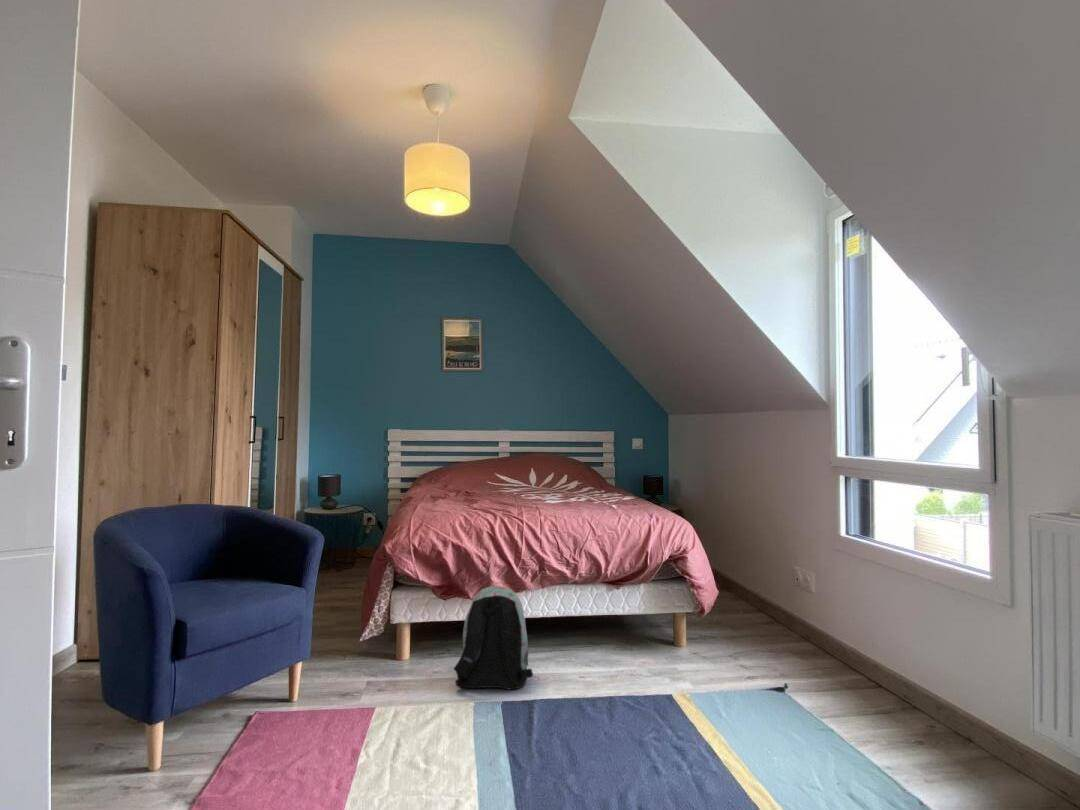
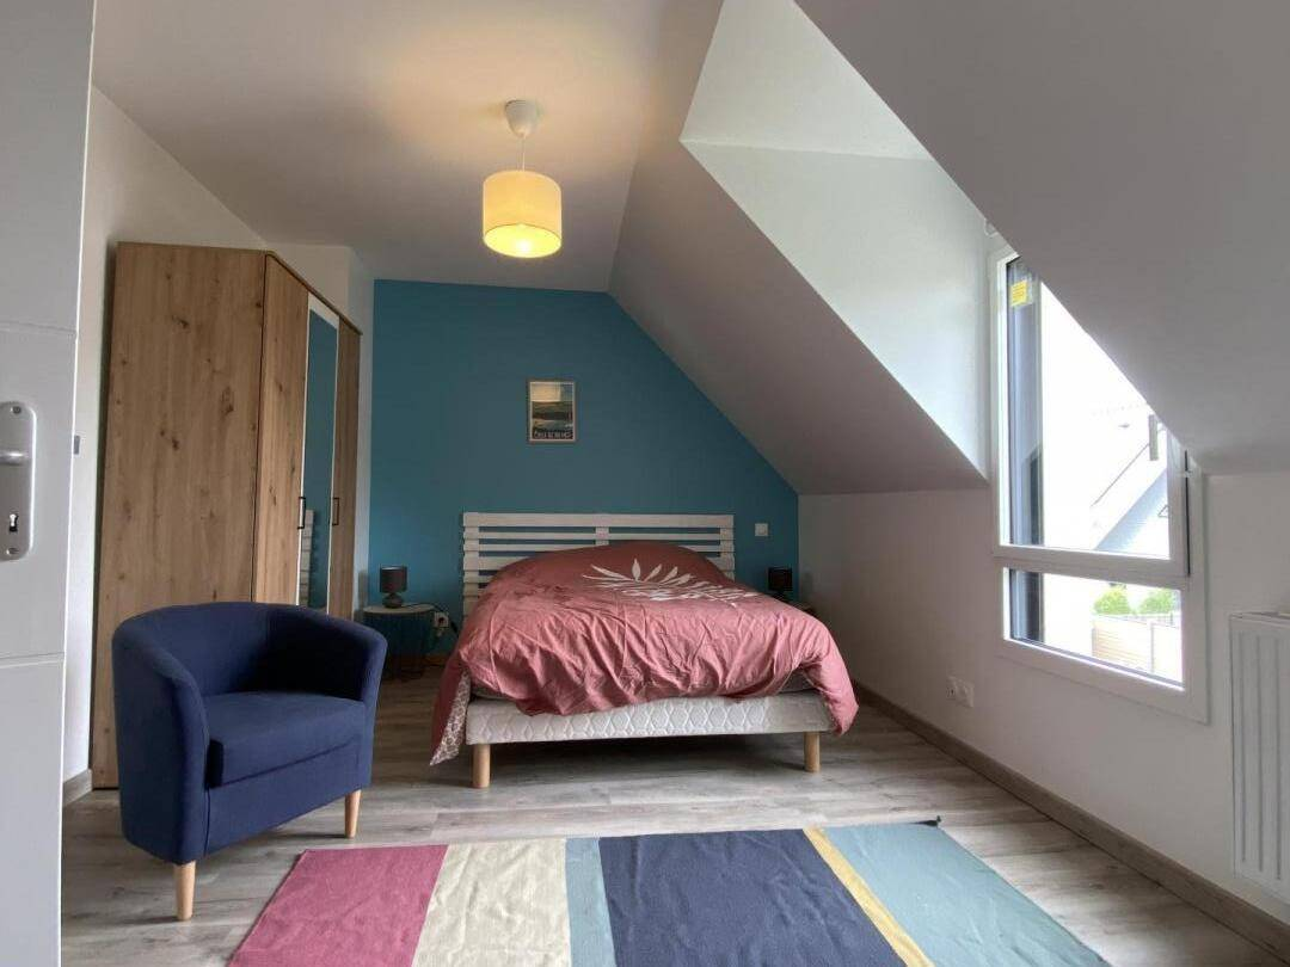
- backpack (493, 634)
